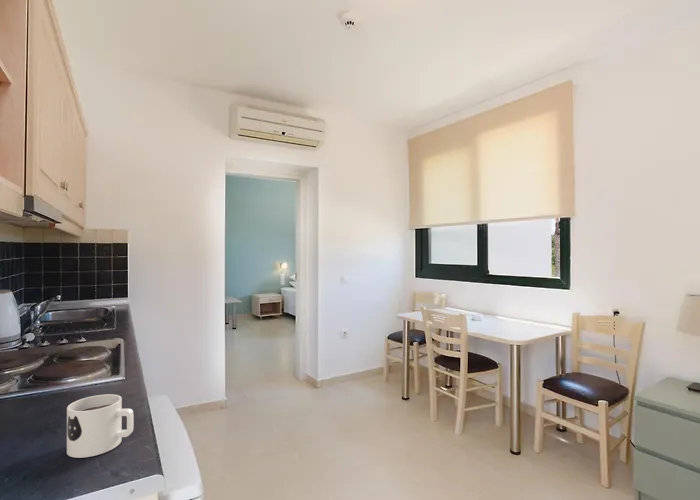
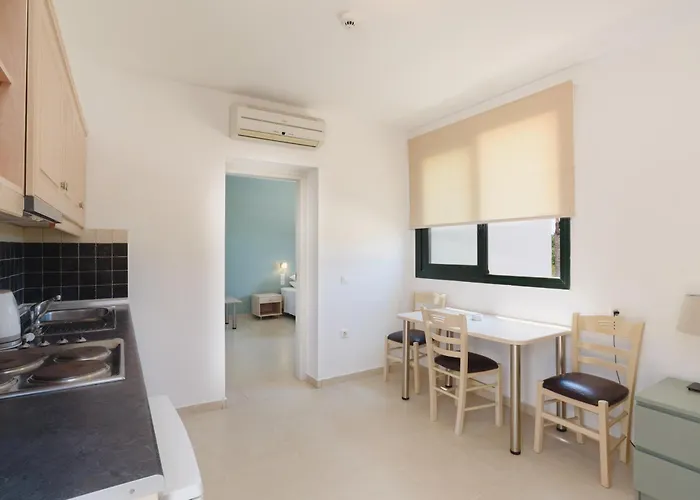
- mug (101, 422)
